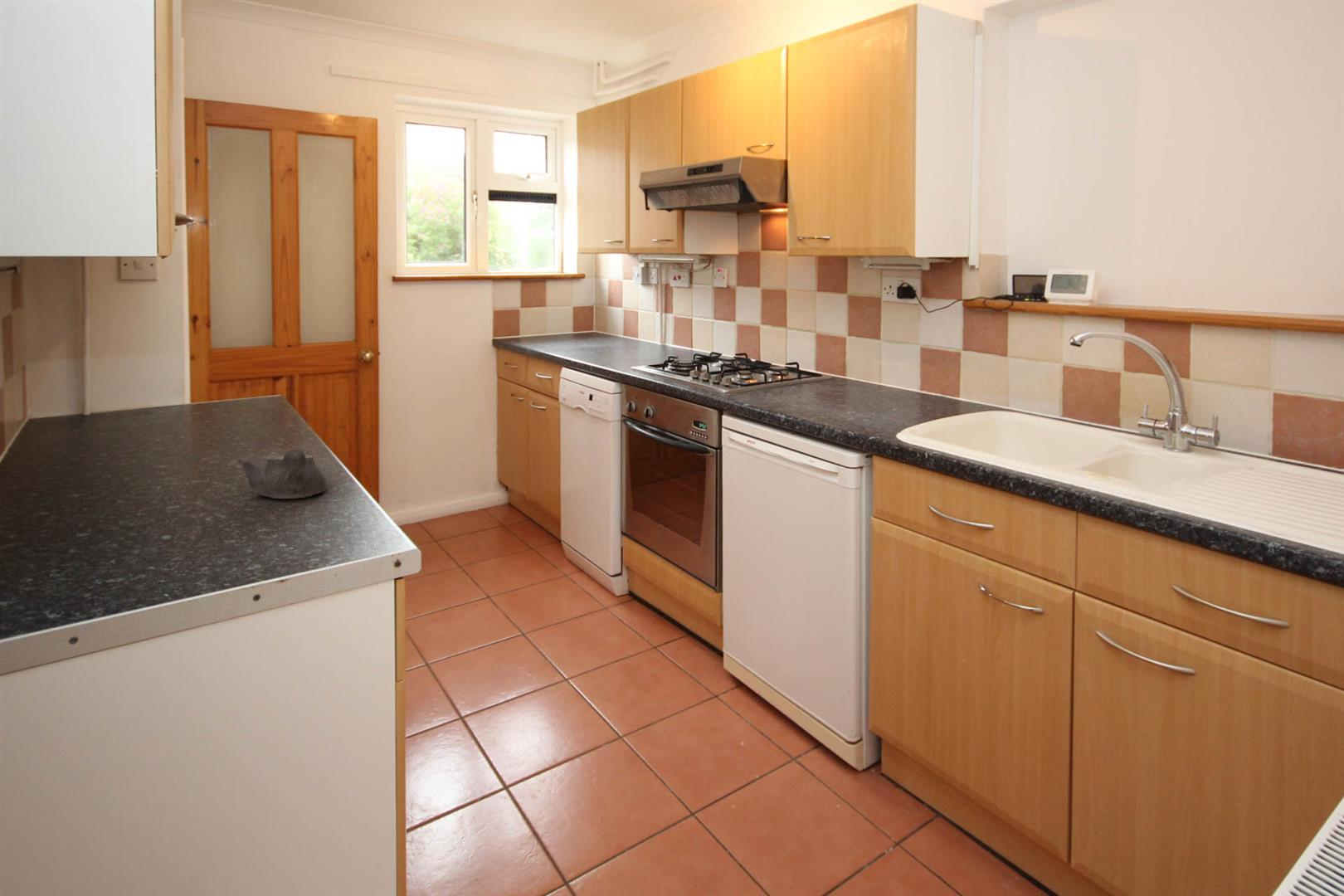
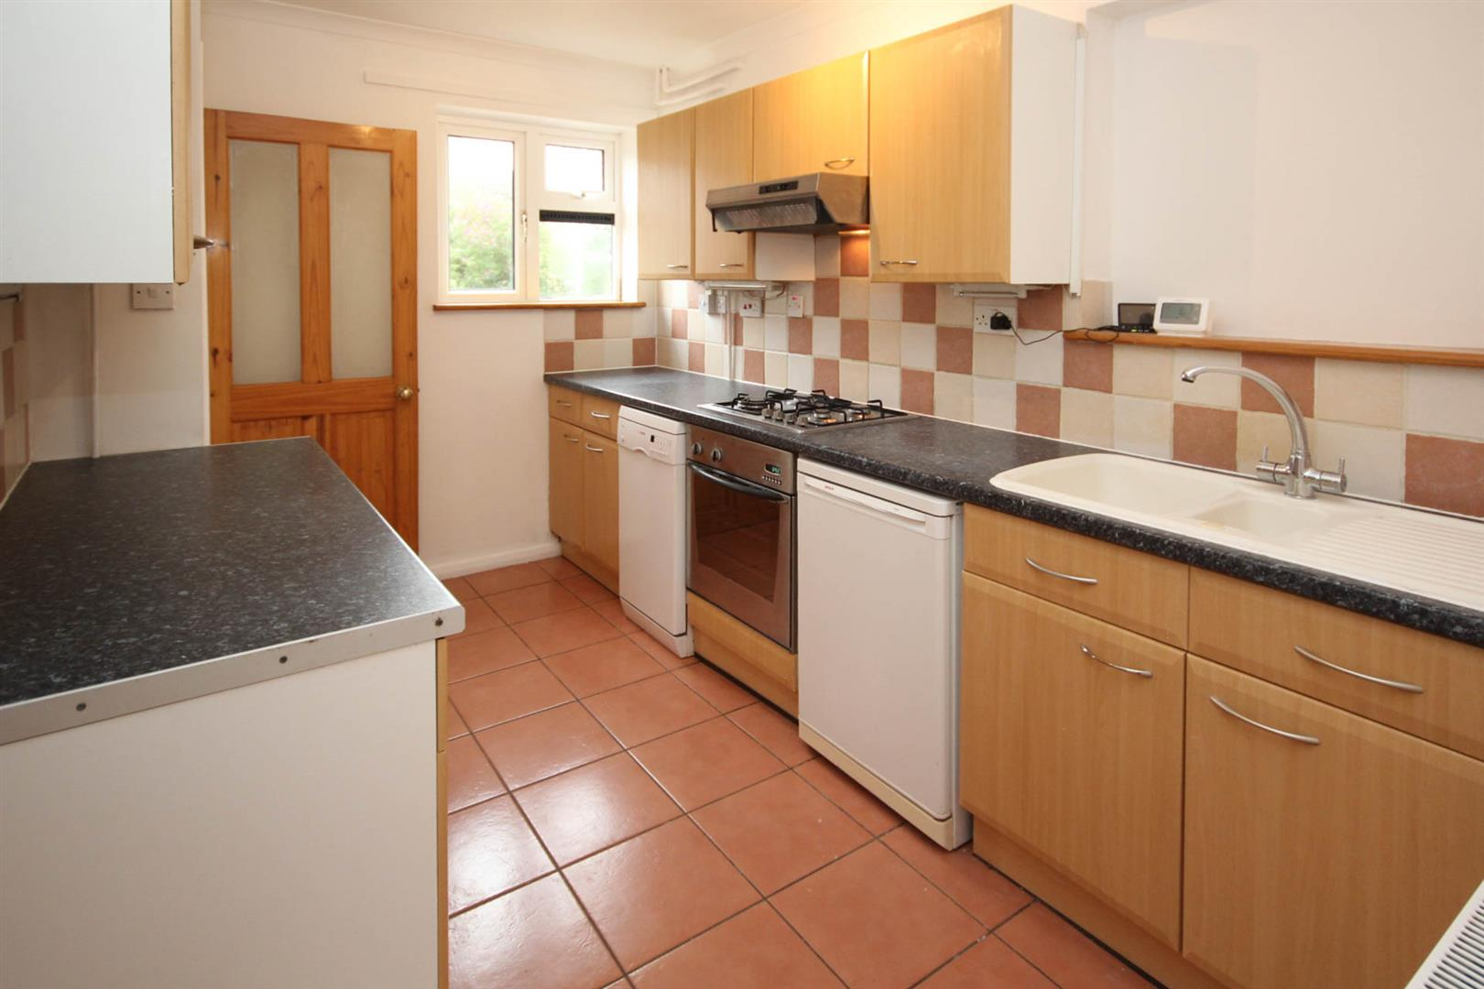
- teapot (287, 472)
